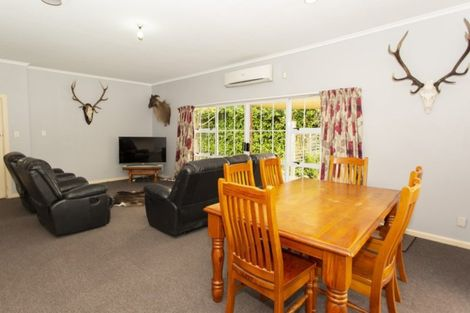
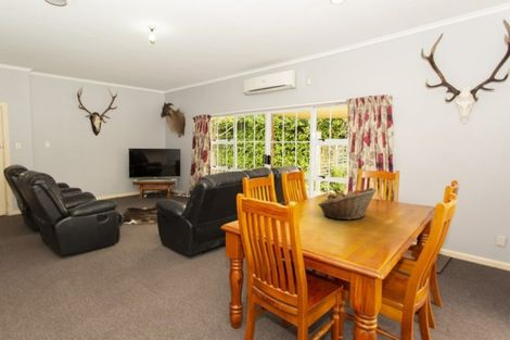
+ fruit basket (346, 201)
